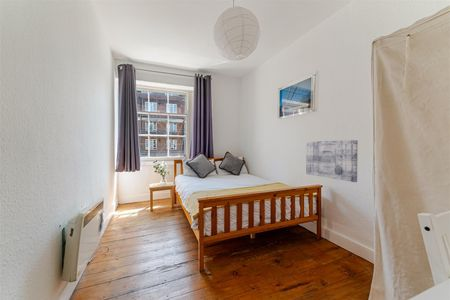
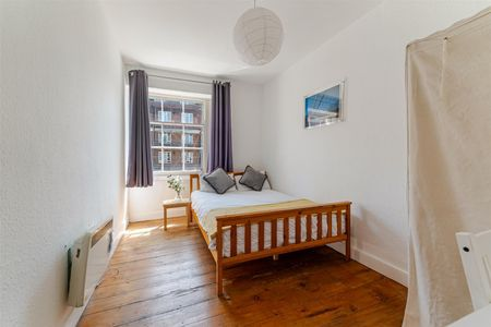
- wall art (328, 159)
